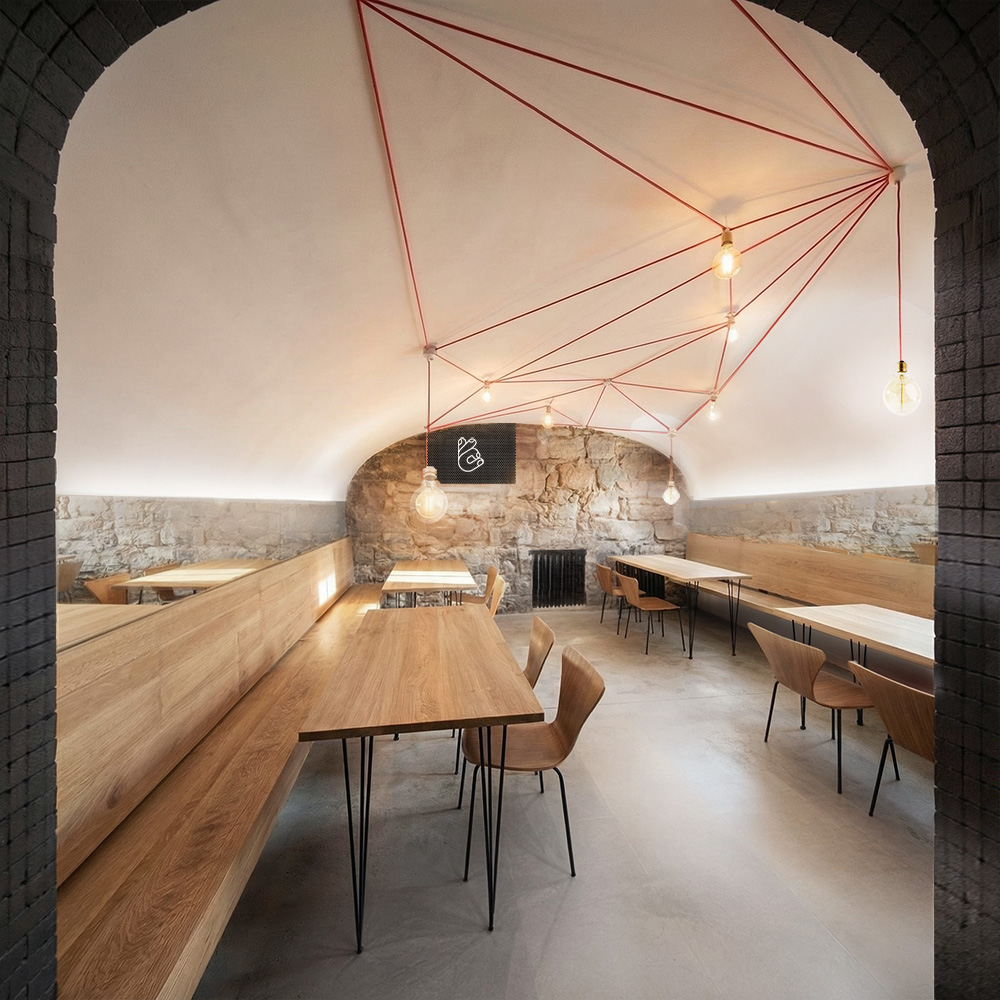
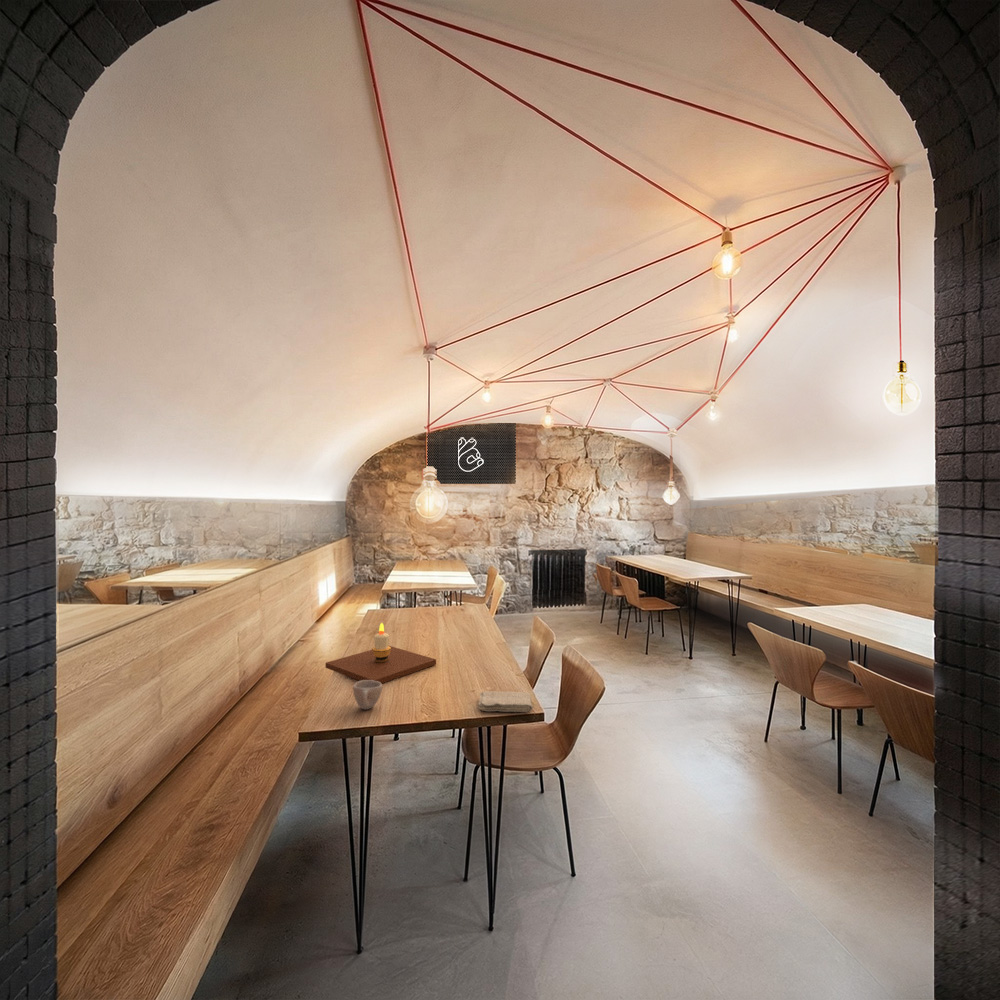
+ candle (381, 644)
+ washcloth (505, 700)
+ cup (367, 696)
